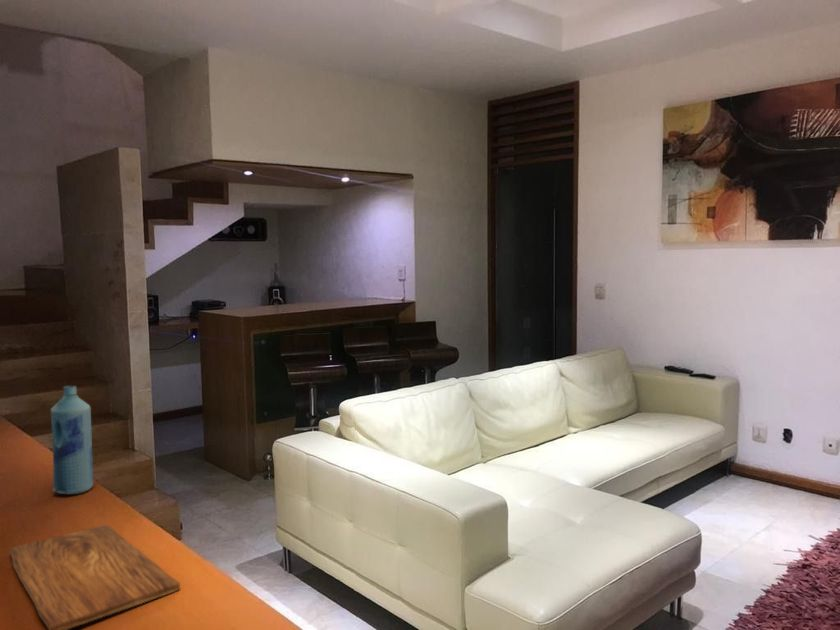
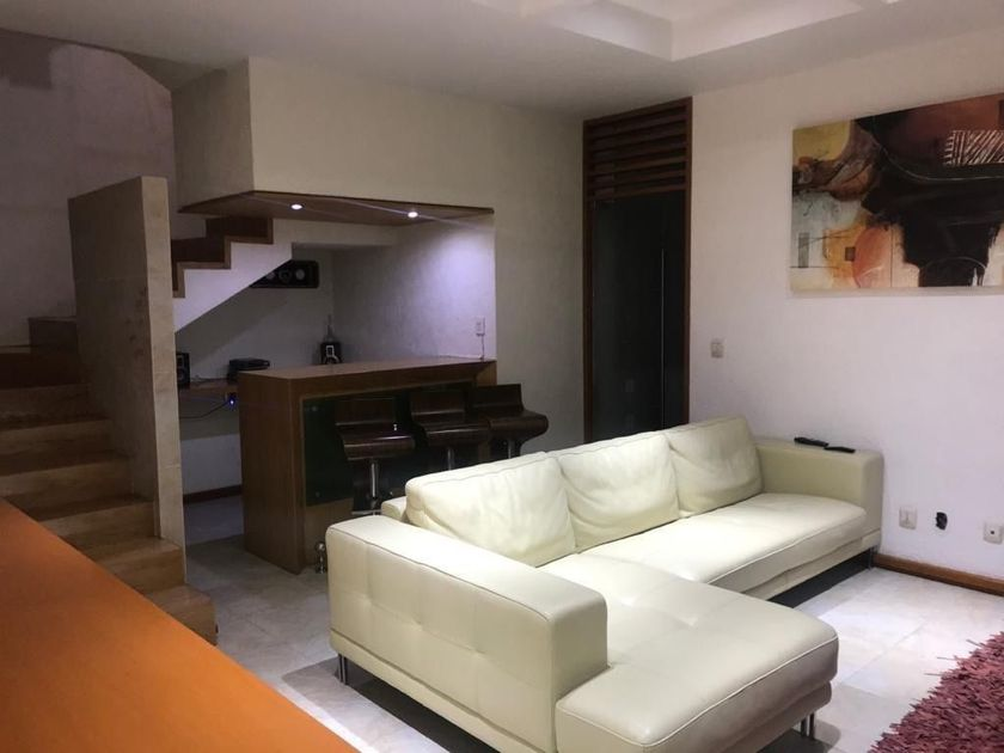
- bottle (71, 438)
- cutting board (85, 569)
